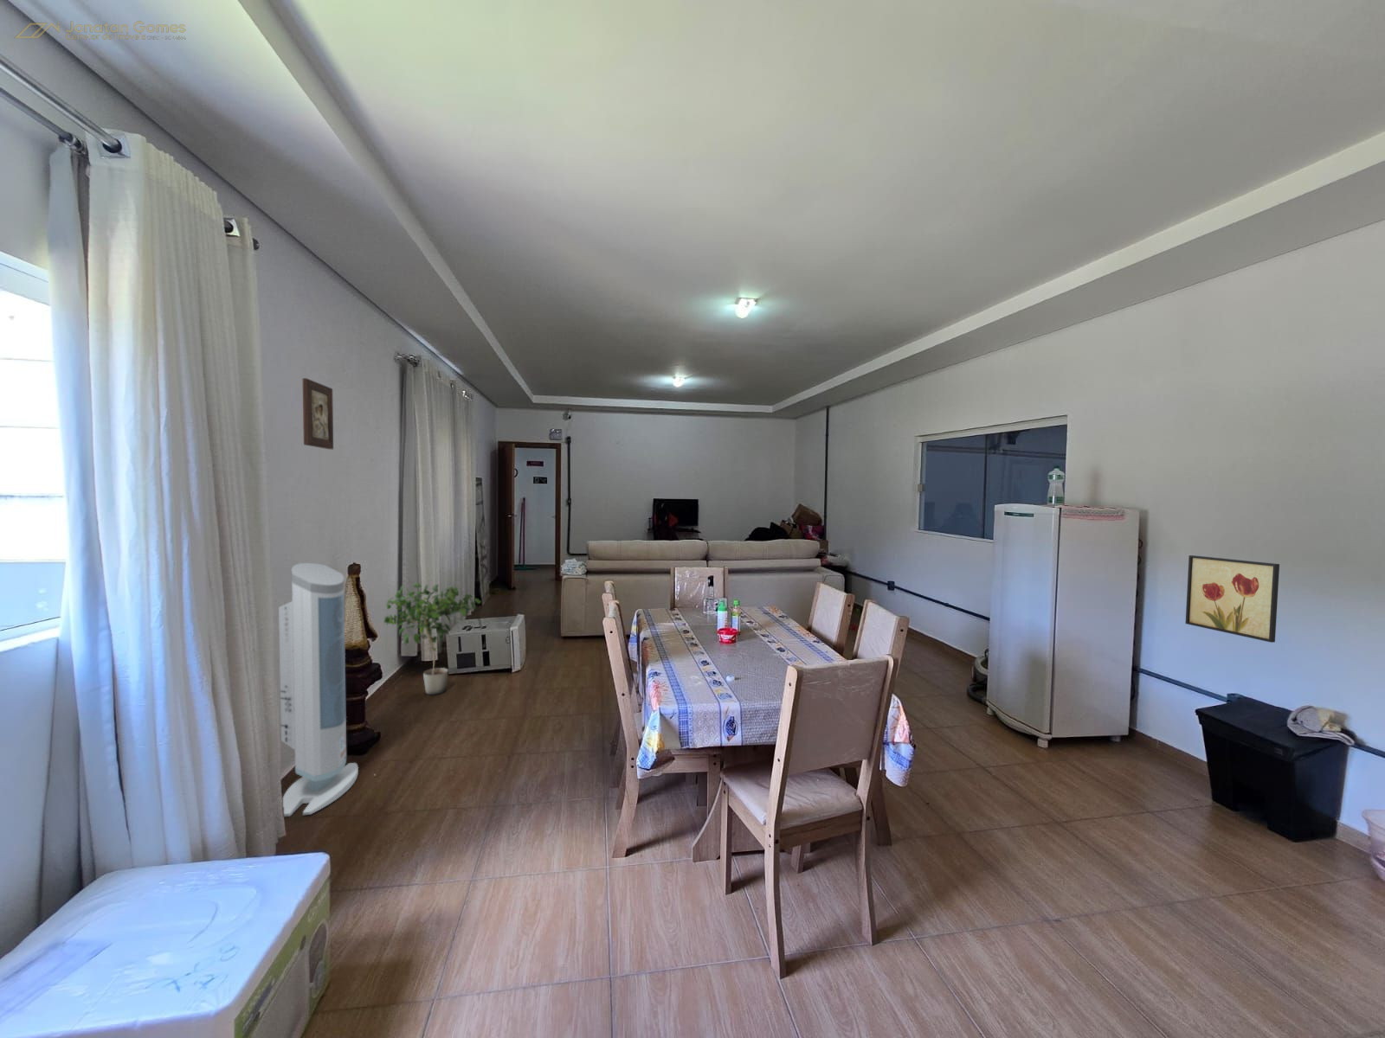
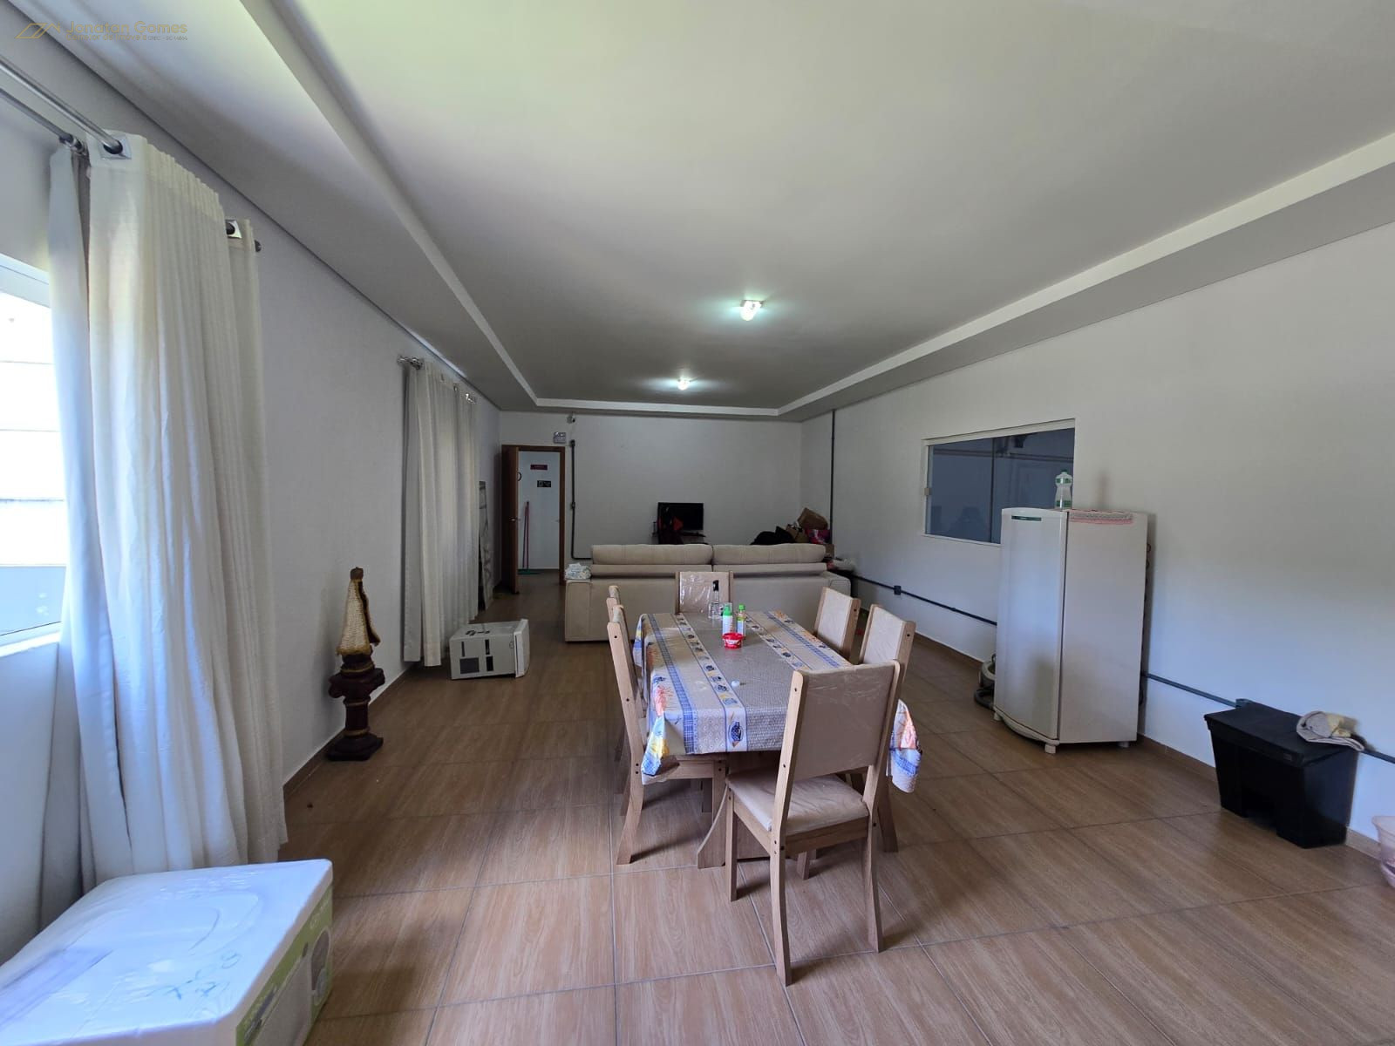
- wall art (1230, 595)
- air purifier (320, 676)
- religious icon (320, 415)
- potted plant (432, 639)
